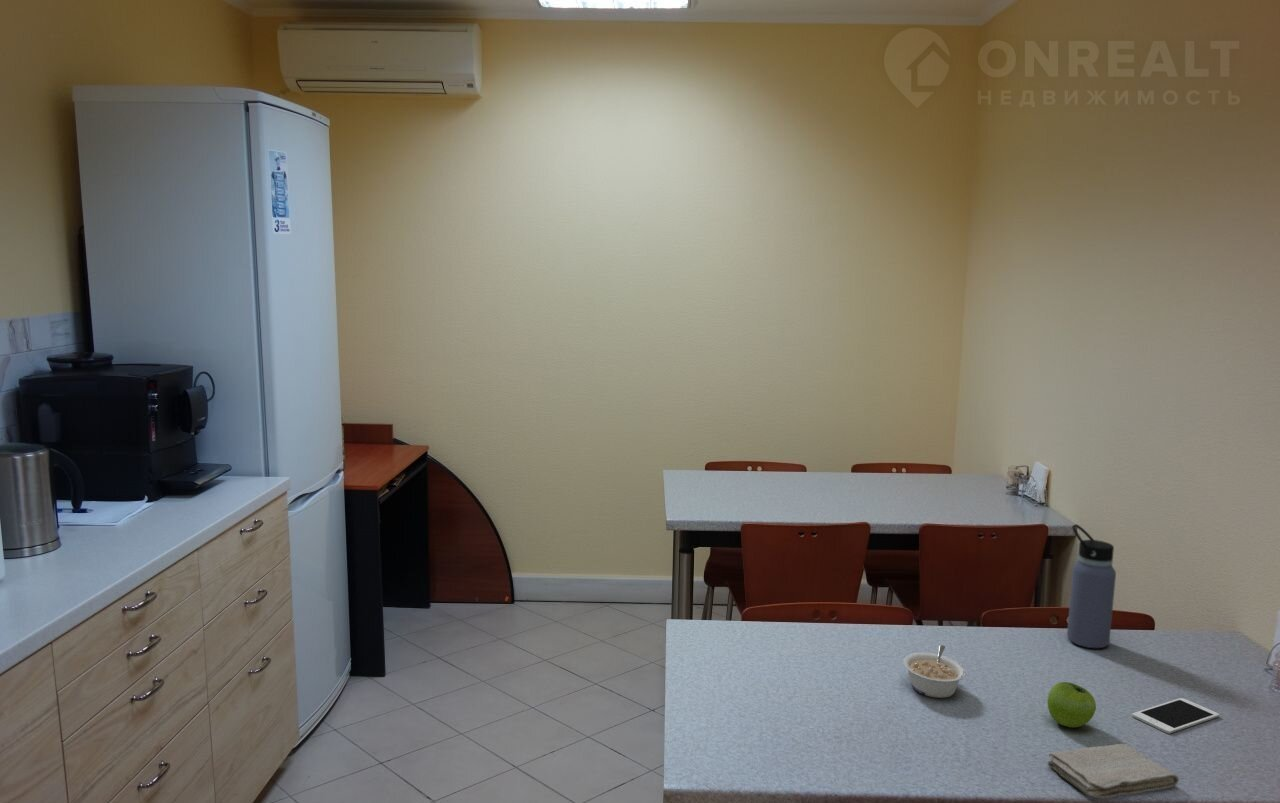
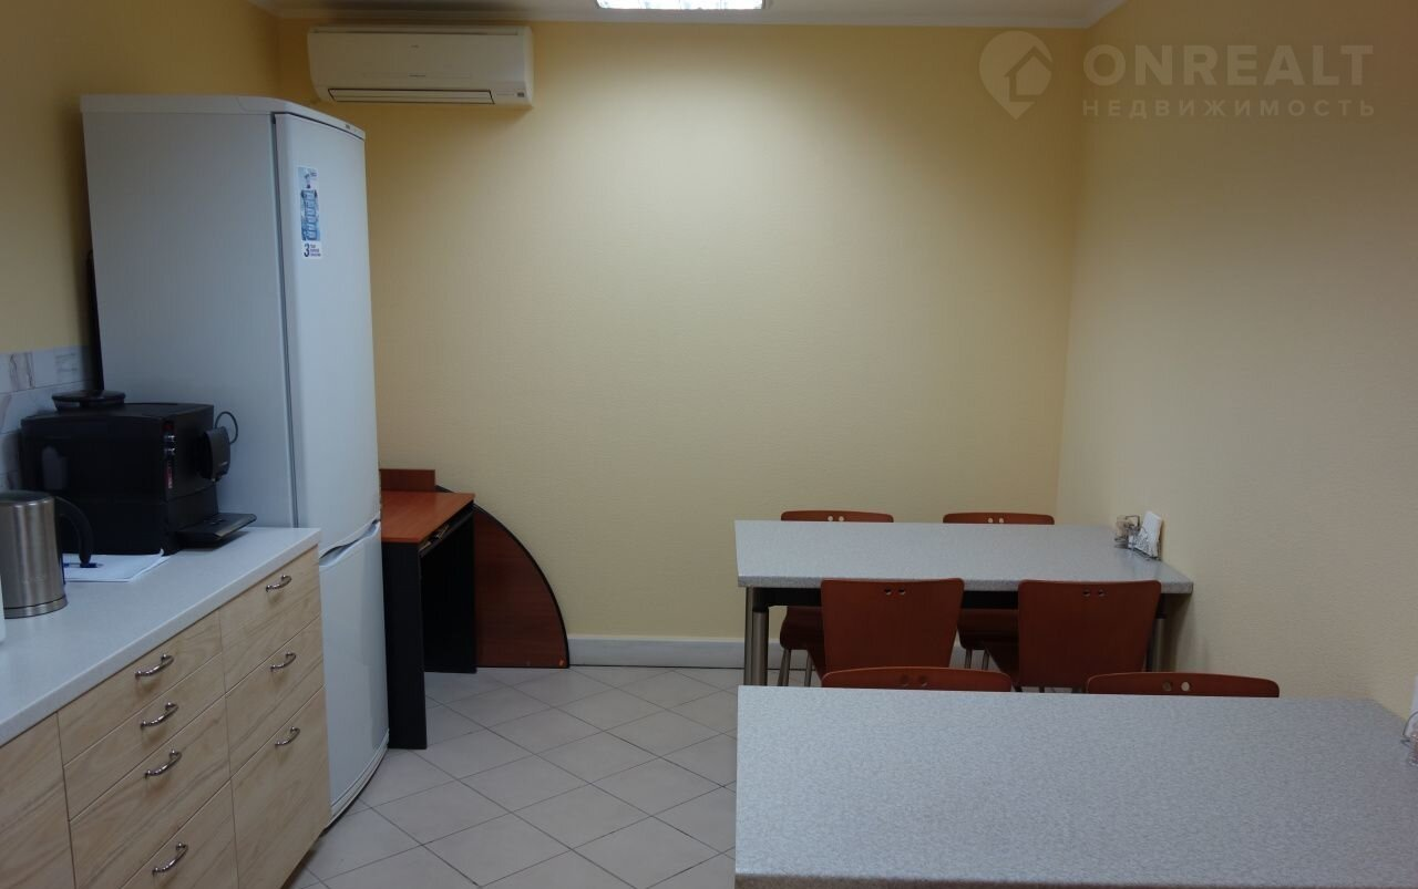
- water bottle (1090, 585)
- legume (932, 673)
- washcloth (1110, 768)
- cell phone (1175, 715)
- fruit (1071, 704)
